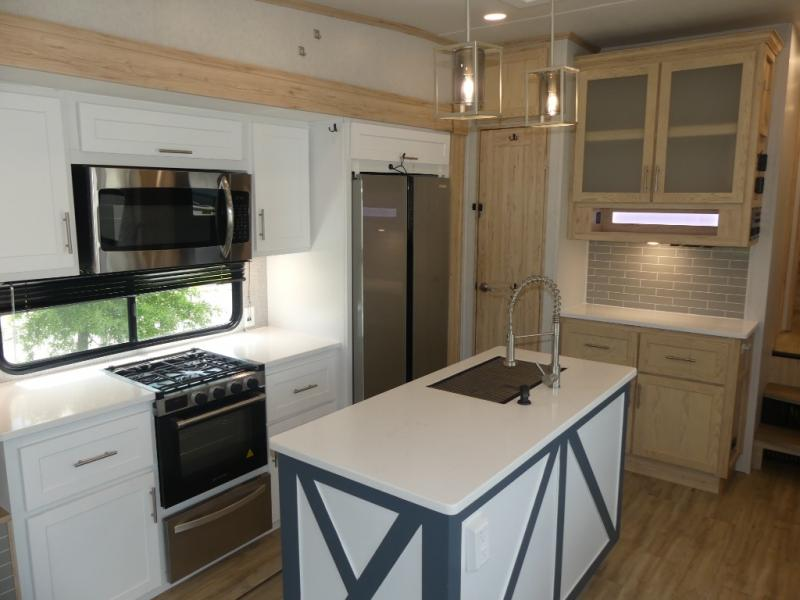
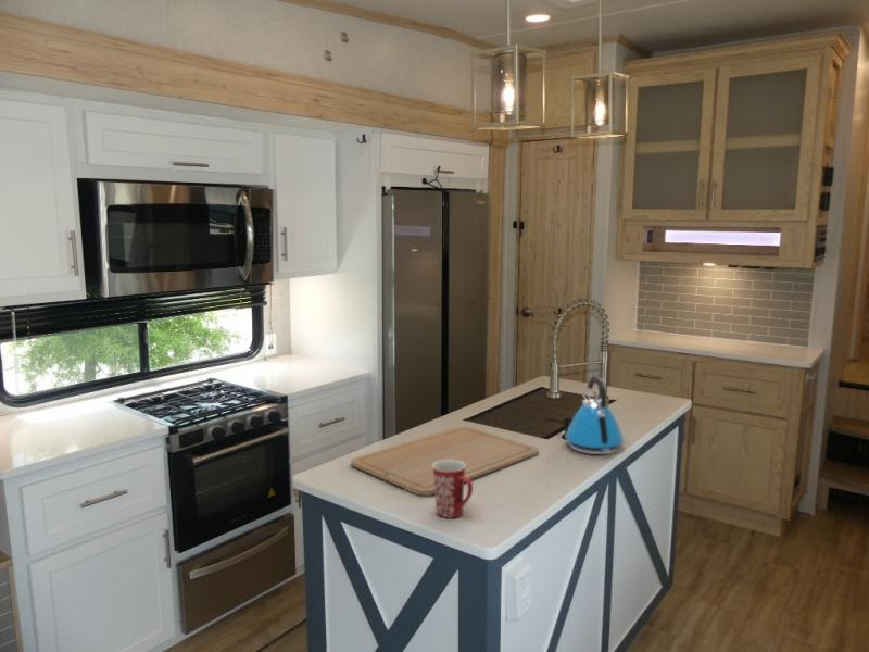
+ mug (453, 490)
+ kettle (595, 412)
+ chopping board (446, 455)
